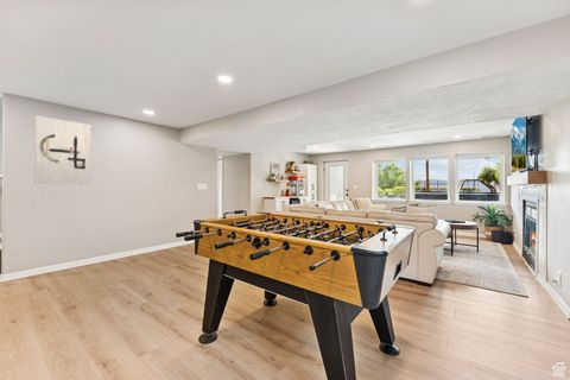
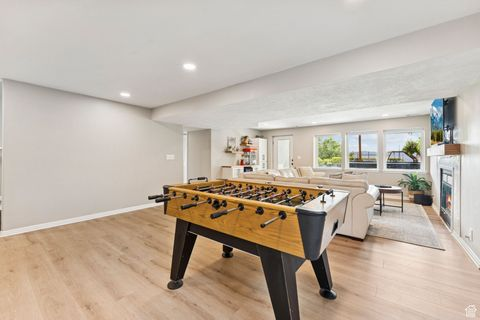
- wall art (64, 152)
